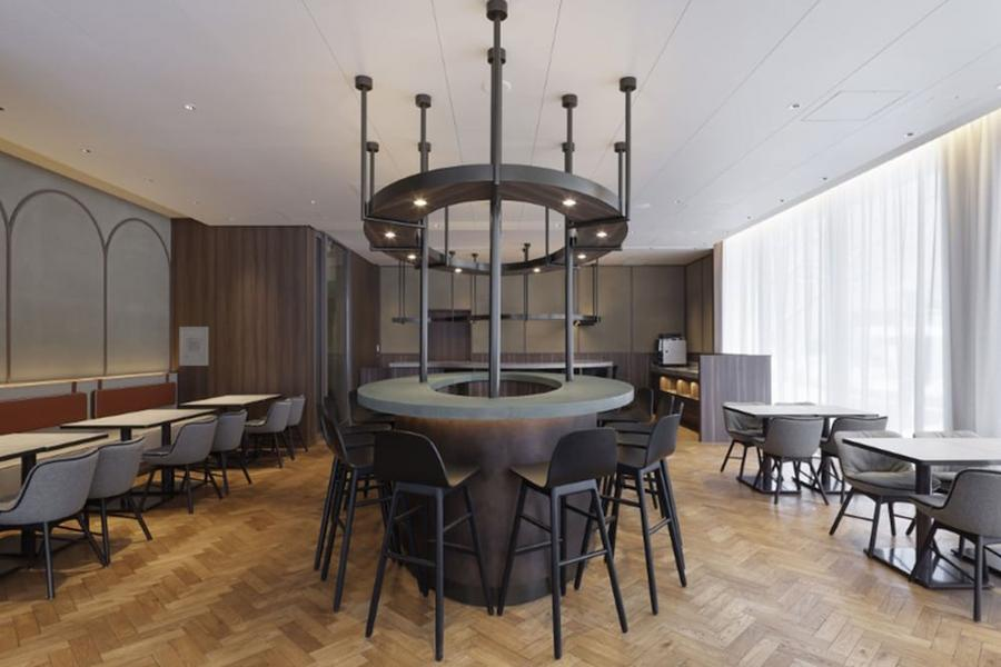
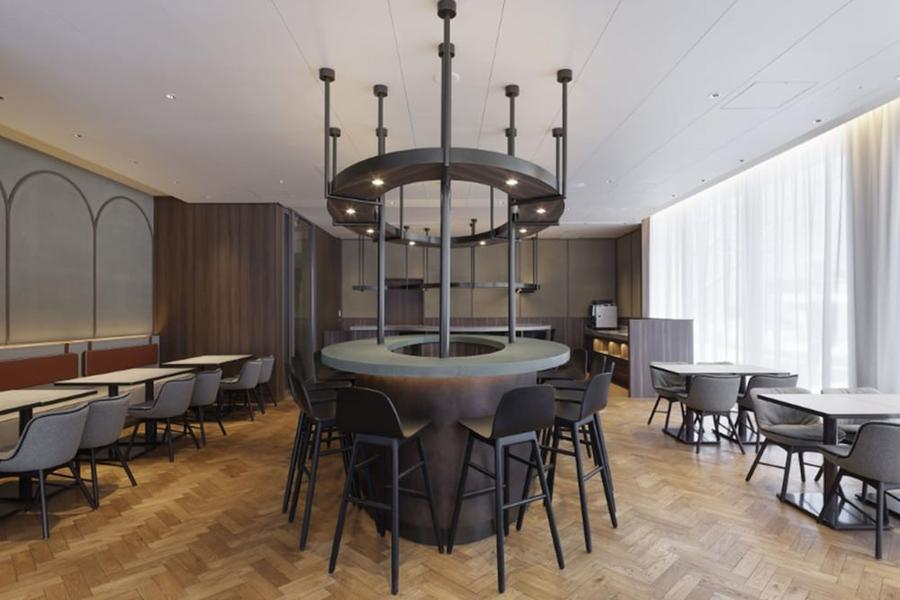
- wall art (194, 346)
